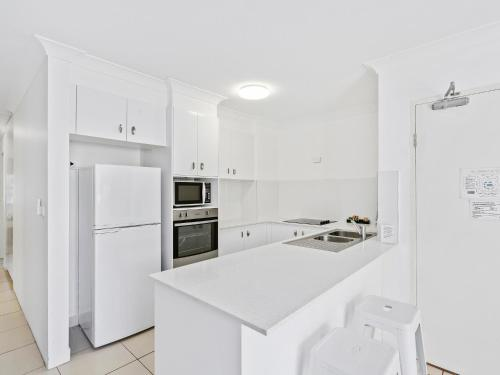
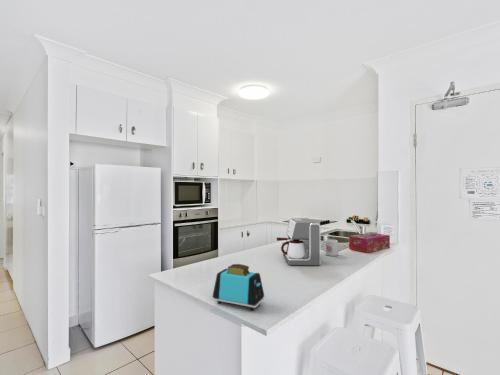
+ coffee maker (301, 240)
+ toaster (238, 284)
+ tissue box (369, 242)
+ mug (329, 247)
